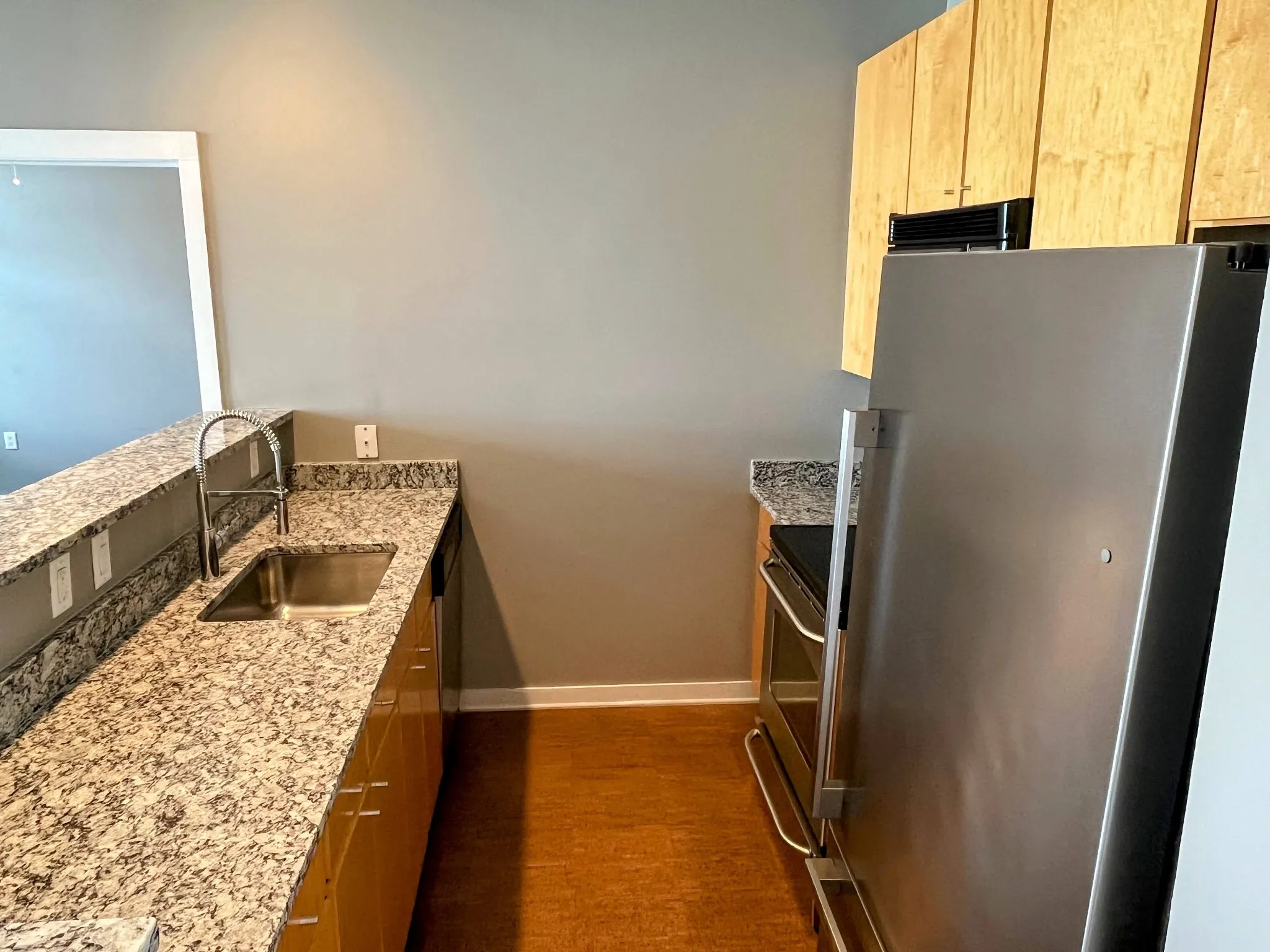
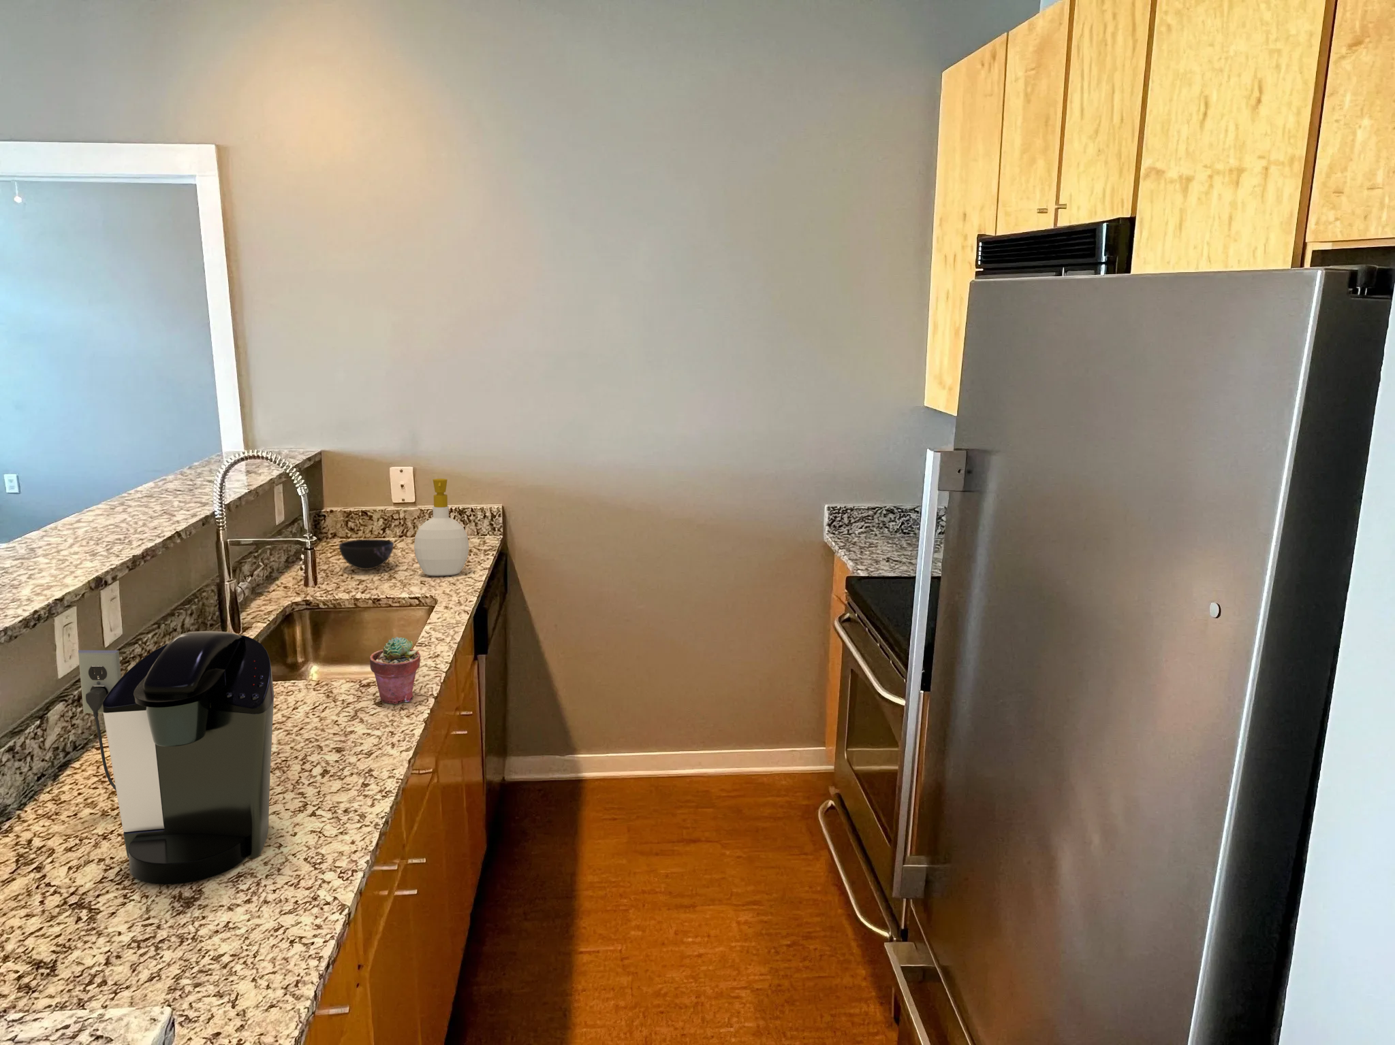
+ bowl (367, 555)
+ soap bottle (440, 527)
+ coffee maker (157, 742)
+ potted succulent (395, 667)
